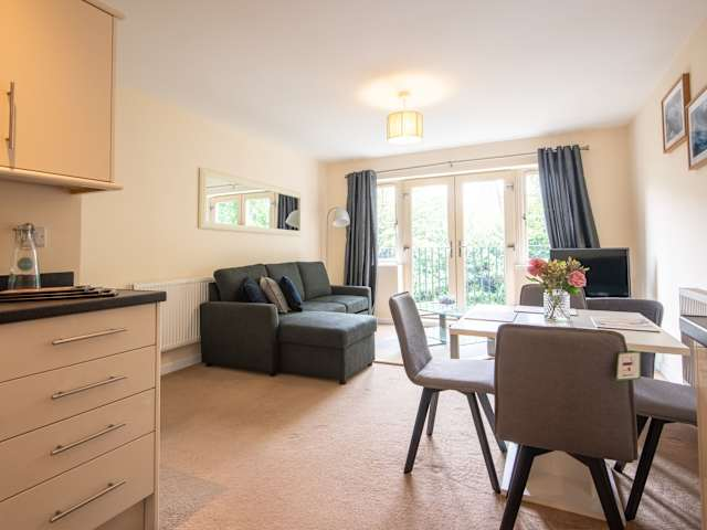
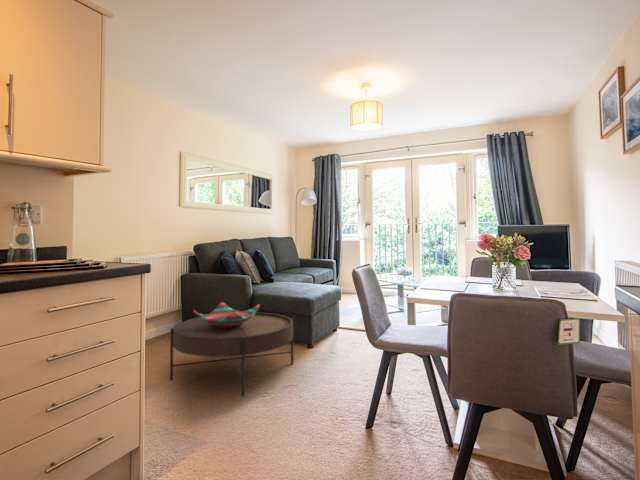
+ decorative bowl (227, 315)
+ coffee table (235, 347)
